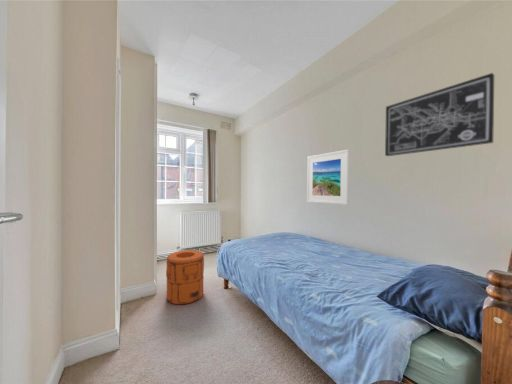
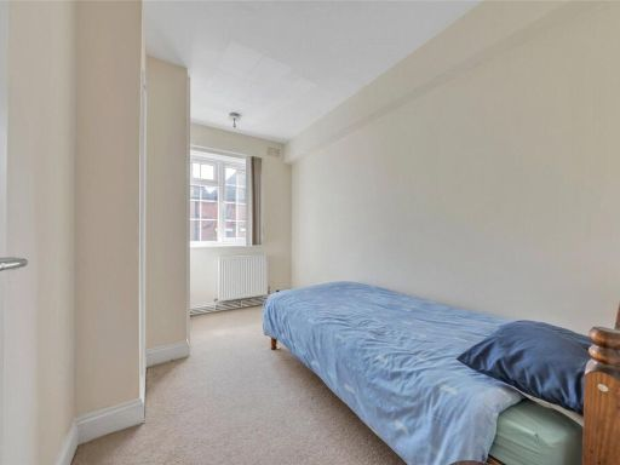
- wall art (431, 121)
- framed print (325, 178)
- trash can (185, 275)
